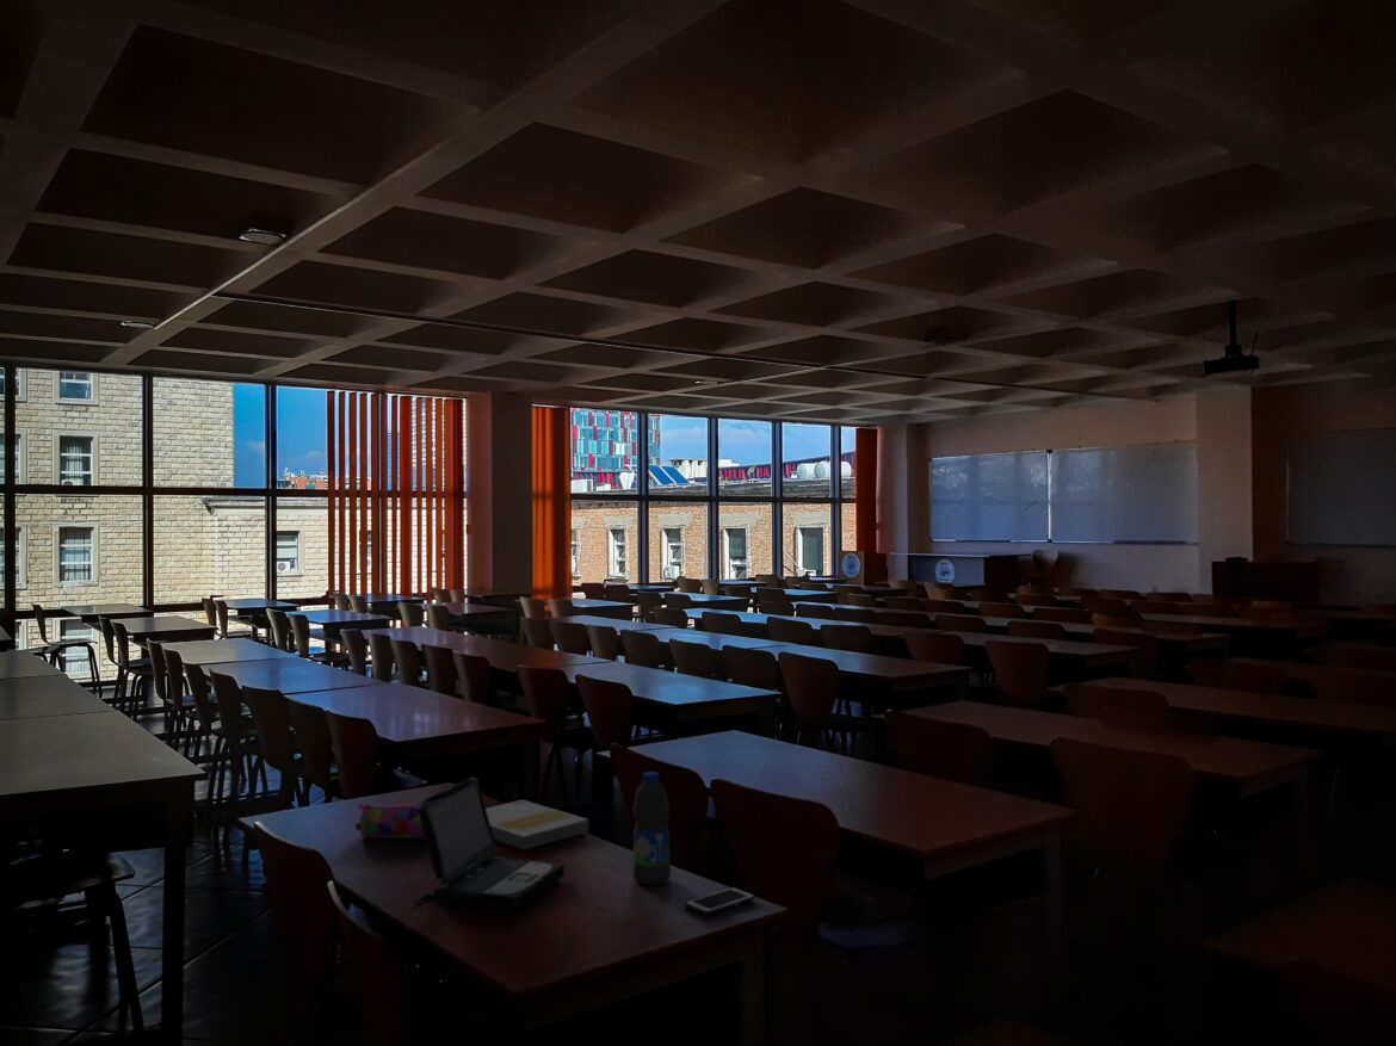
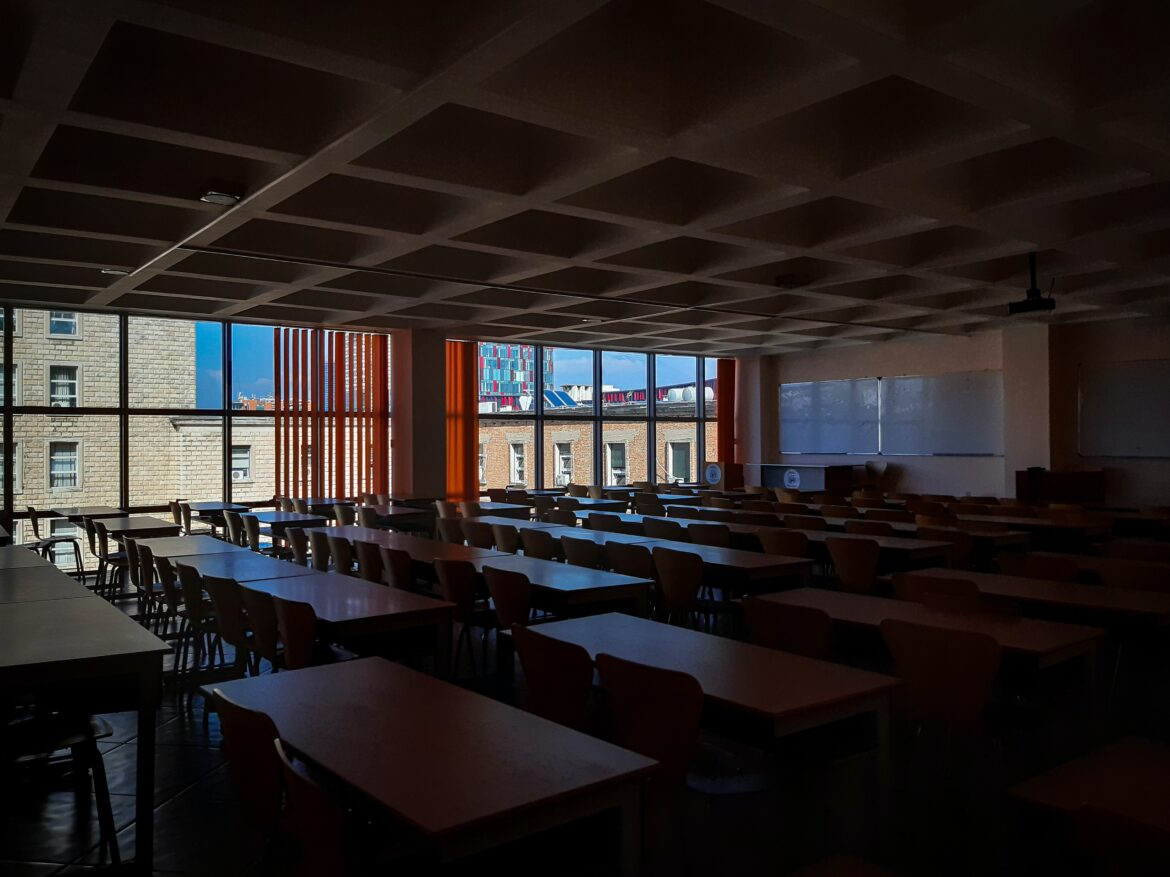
- book (523, 823)
- water bottle (650, 827)
- pencil case (400, 819)
- laptop (489, 840)
- cell phone (719, 900)
